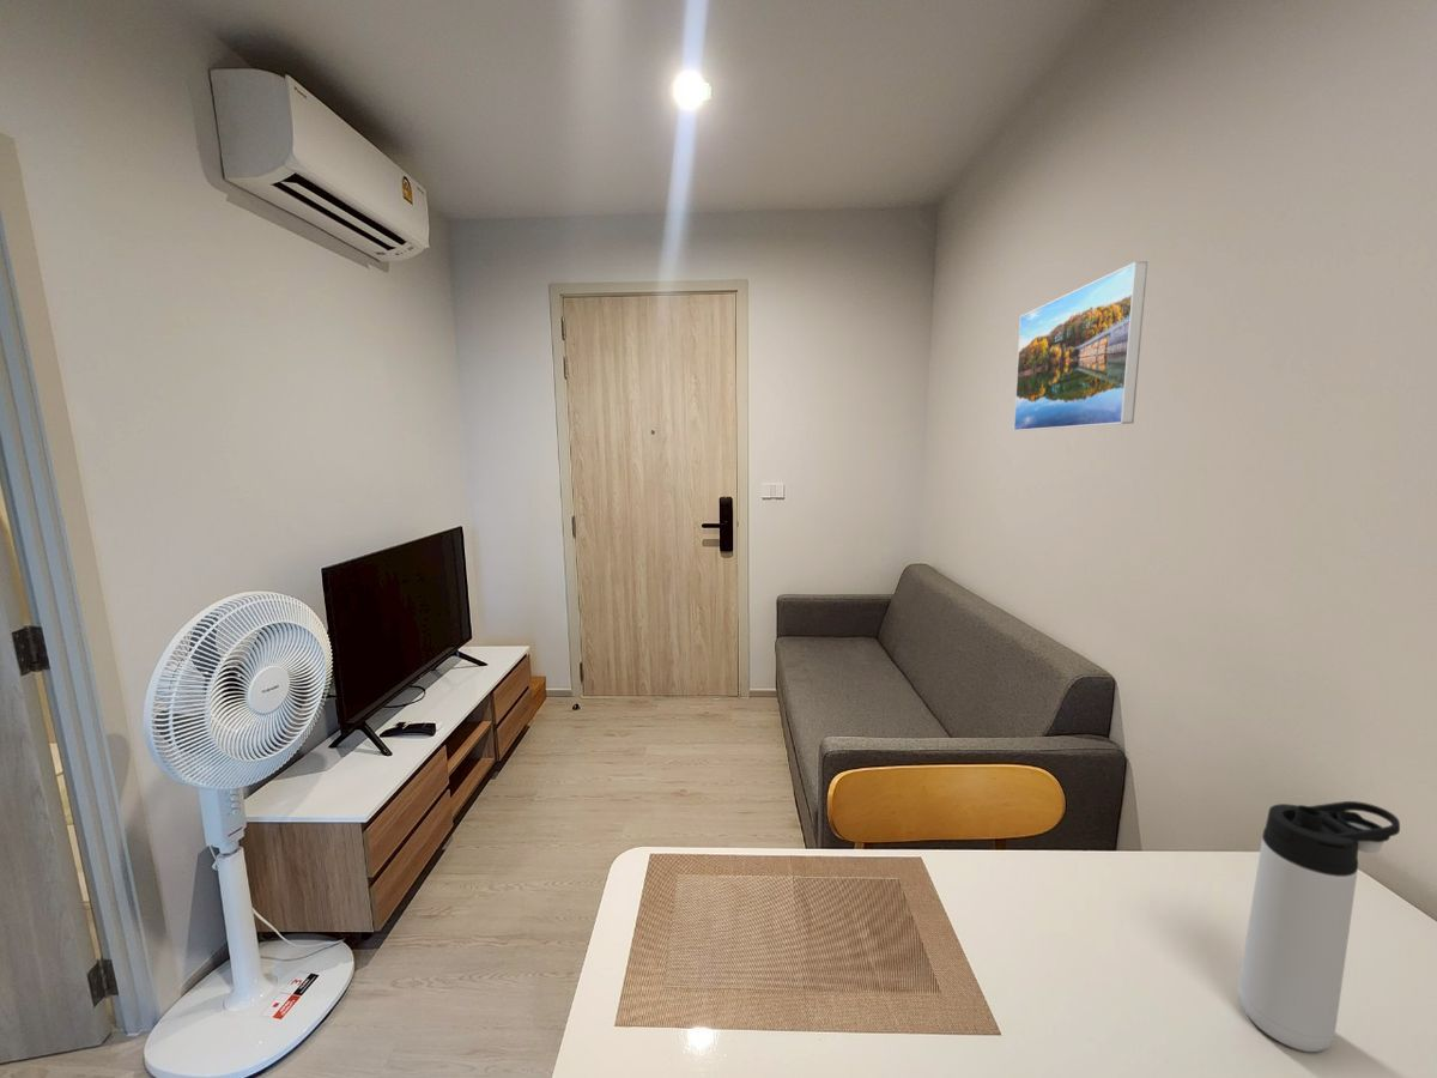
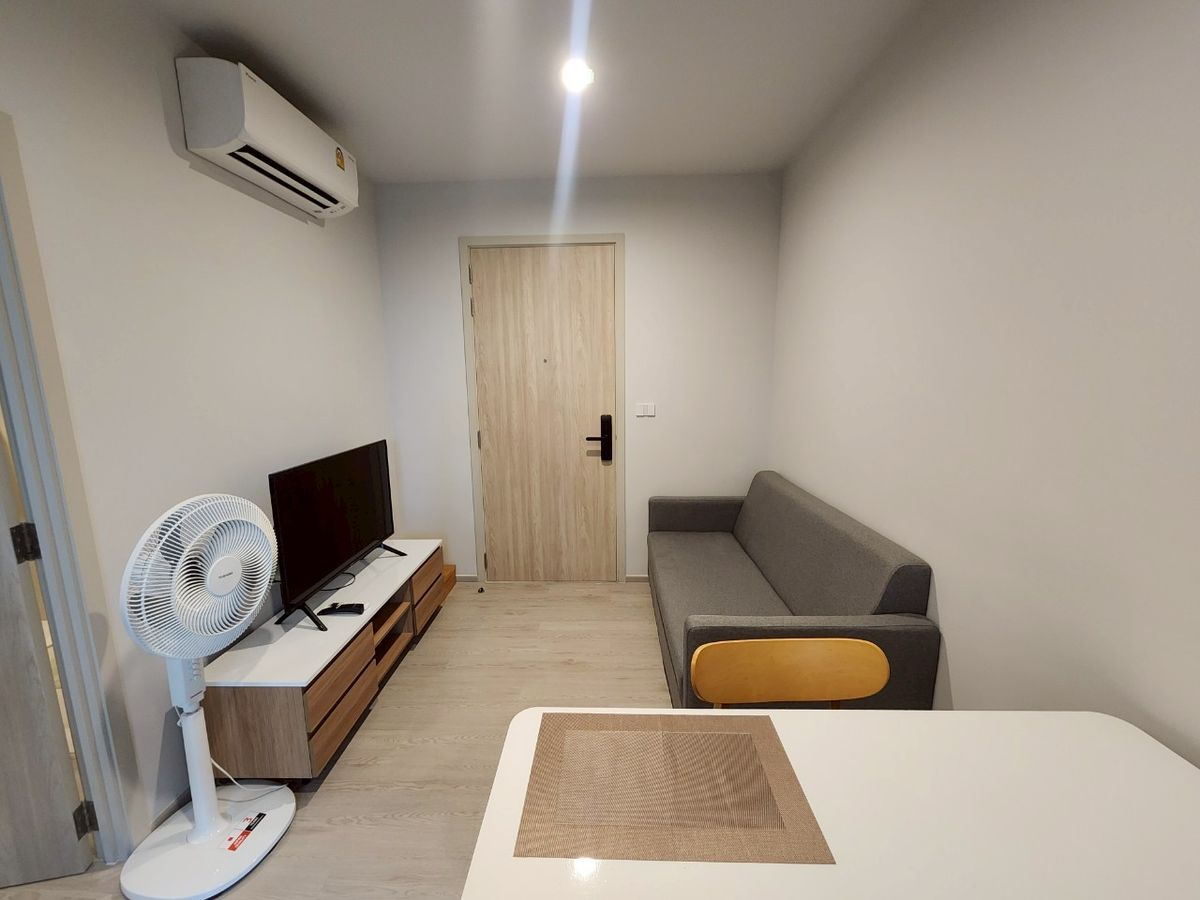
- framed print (1068, 362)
- thermos bottle (1315, 920)
